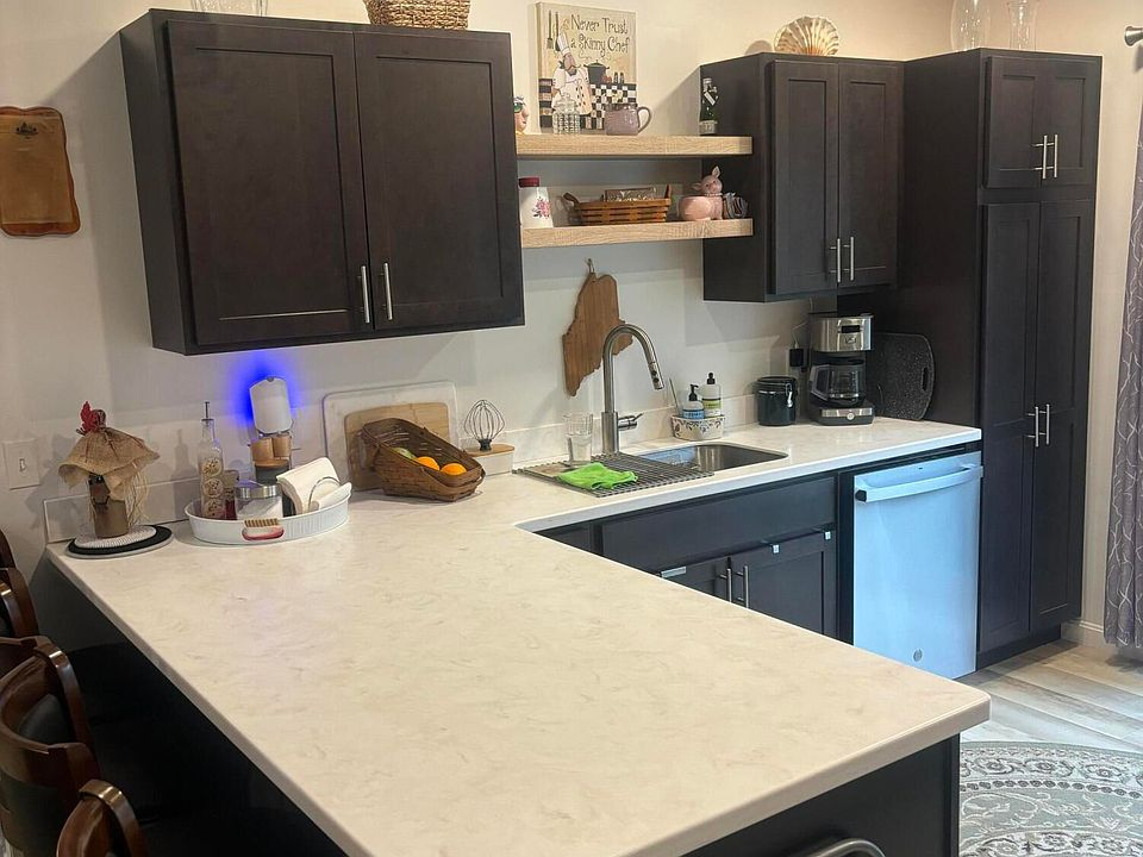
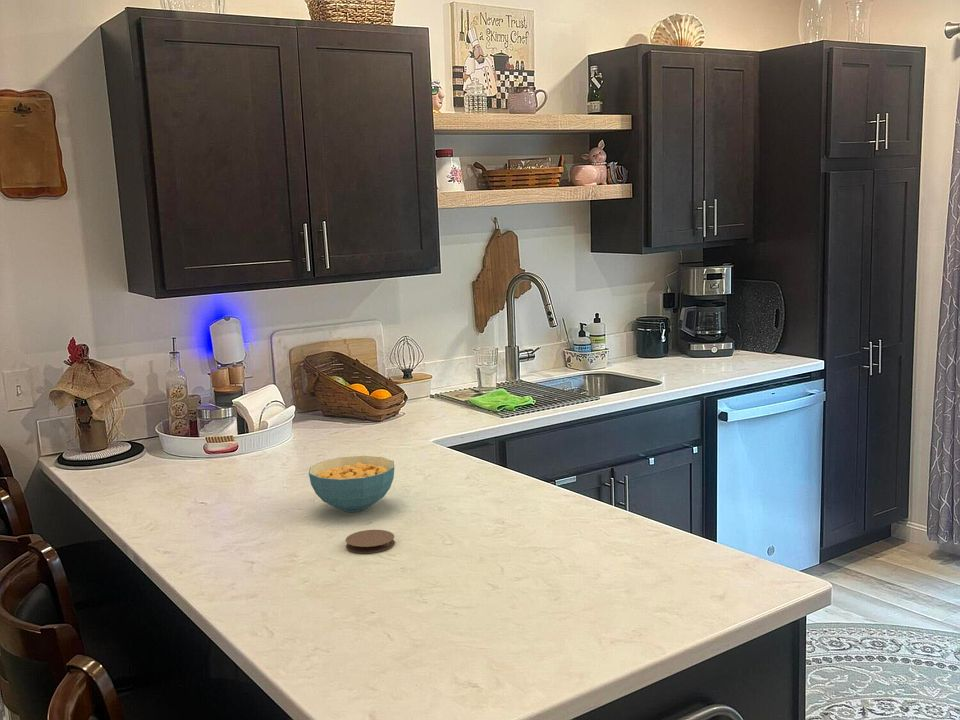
+ cereal bowl (353, 487)
+ coaster (370, 541)
